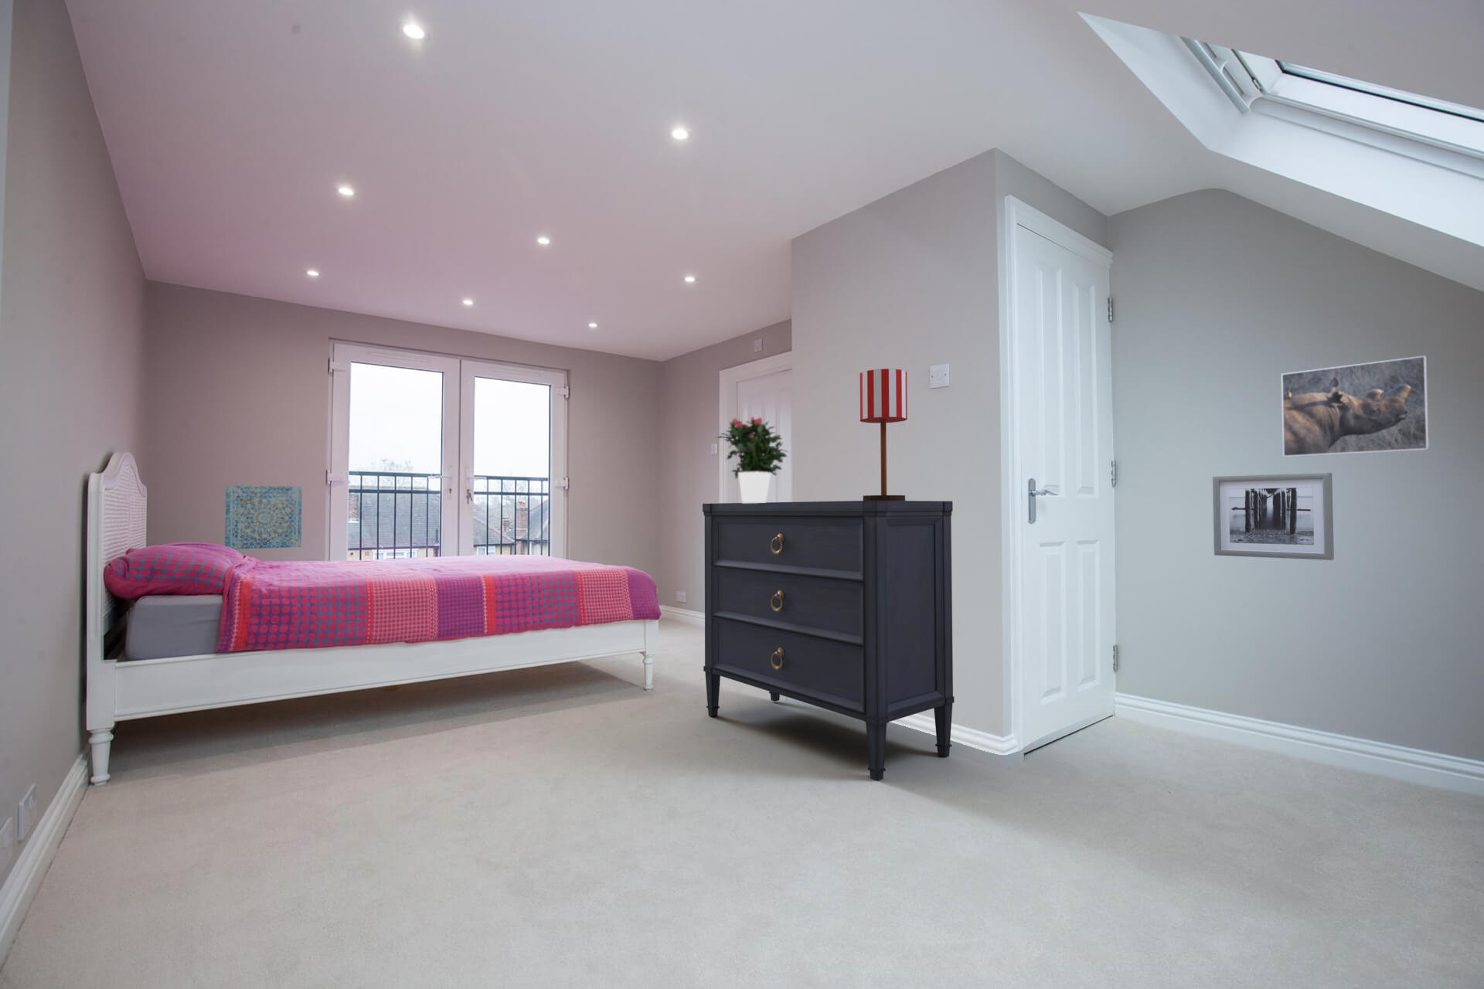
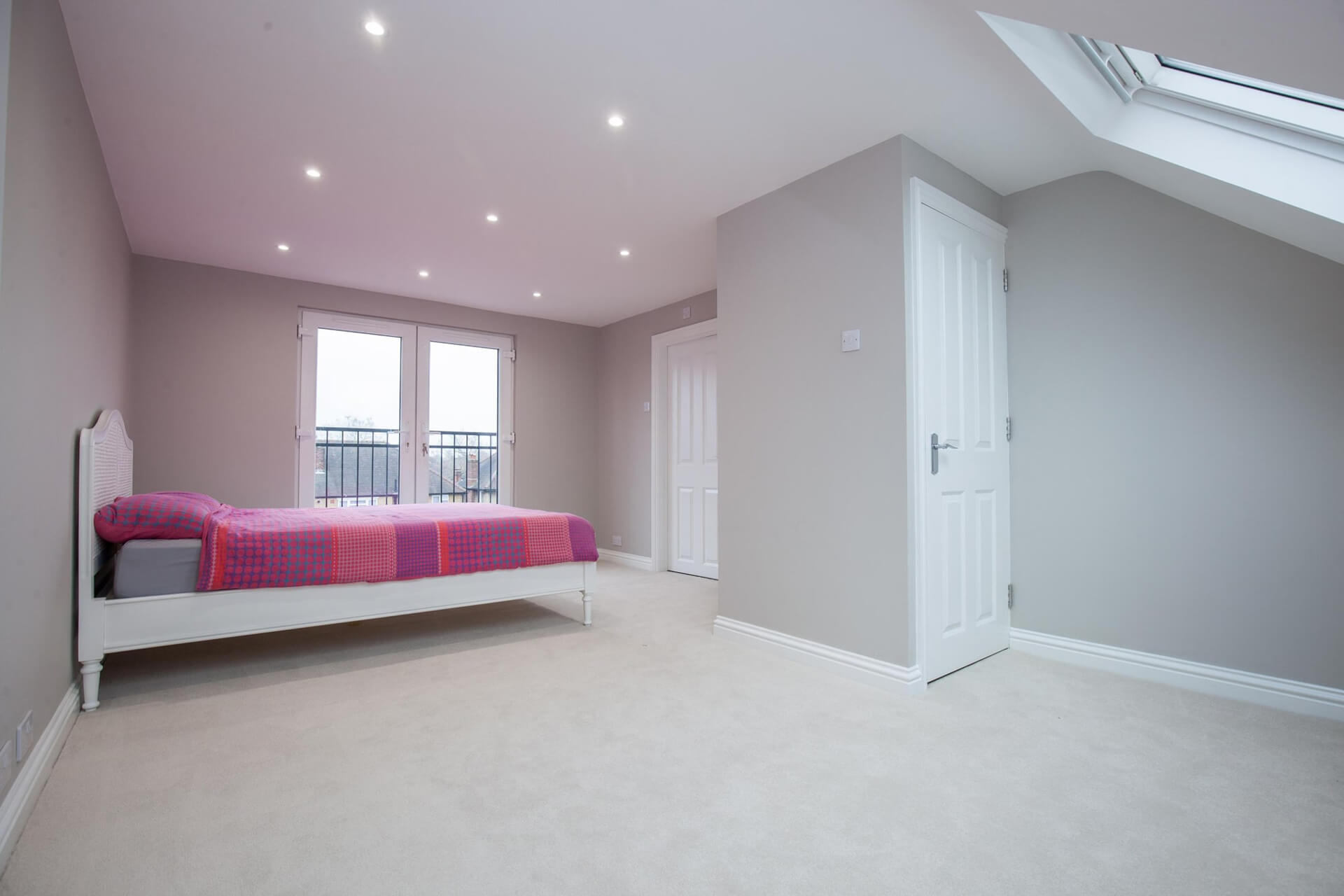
- table lamp (882, 437)
- wall art (1270, 515)
- potted flower (751, 459)
- dresser (815, 617)
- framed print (1350, 410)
- wall art (264, 517)
